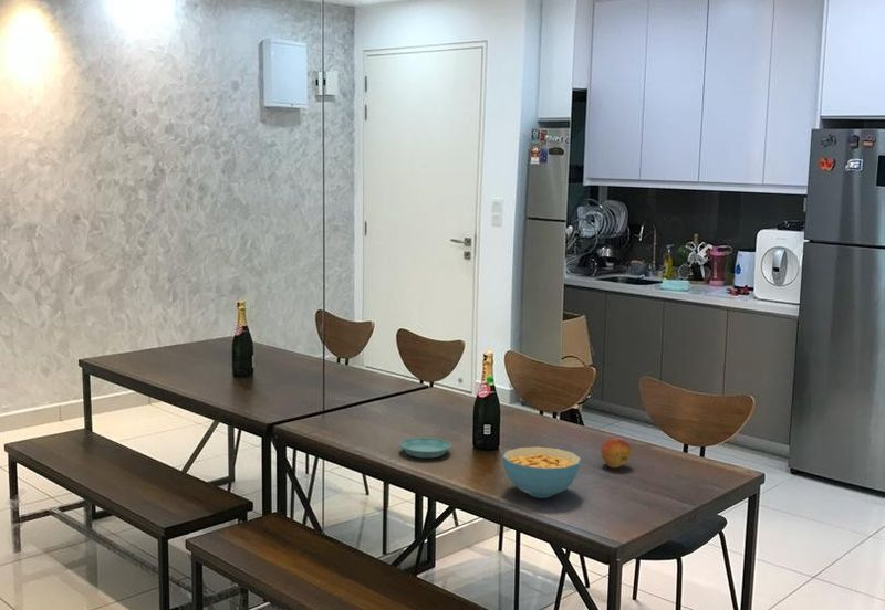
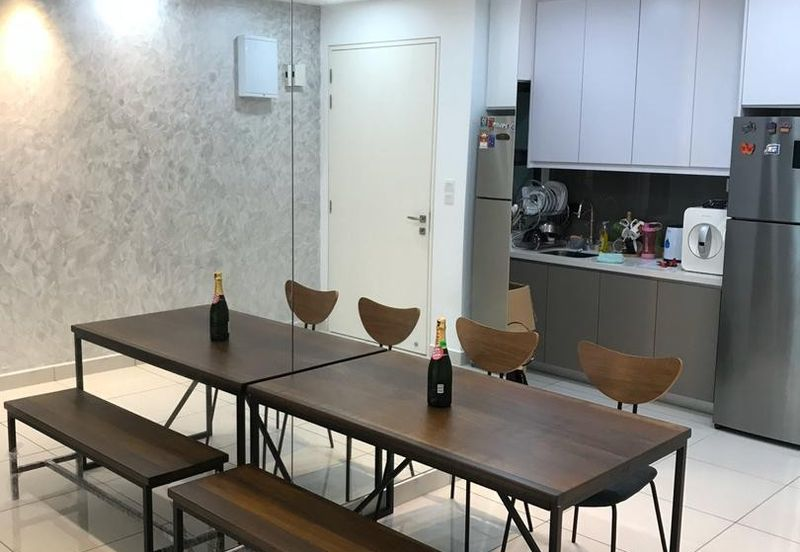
- cereal bowl (541, 475)
- fruit (615, 453)
- saucer (425, 448)
